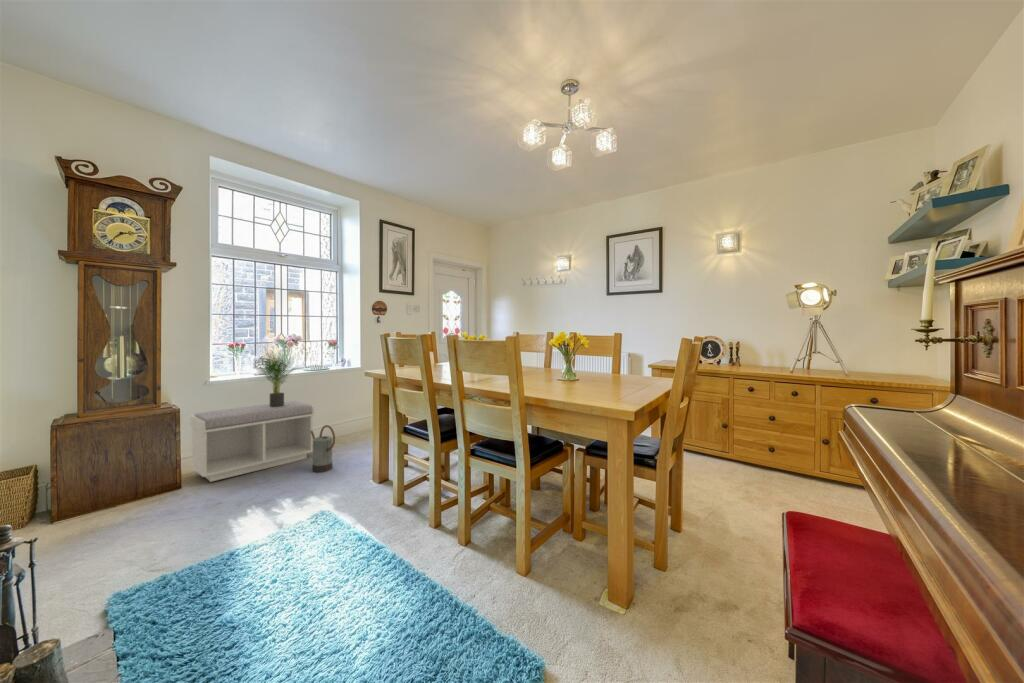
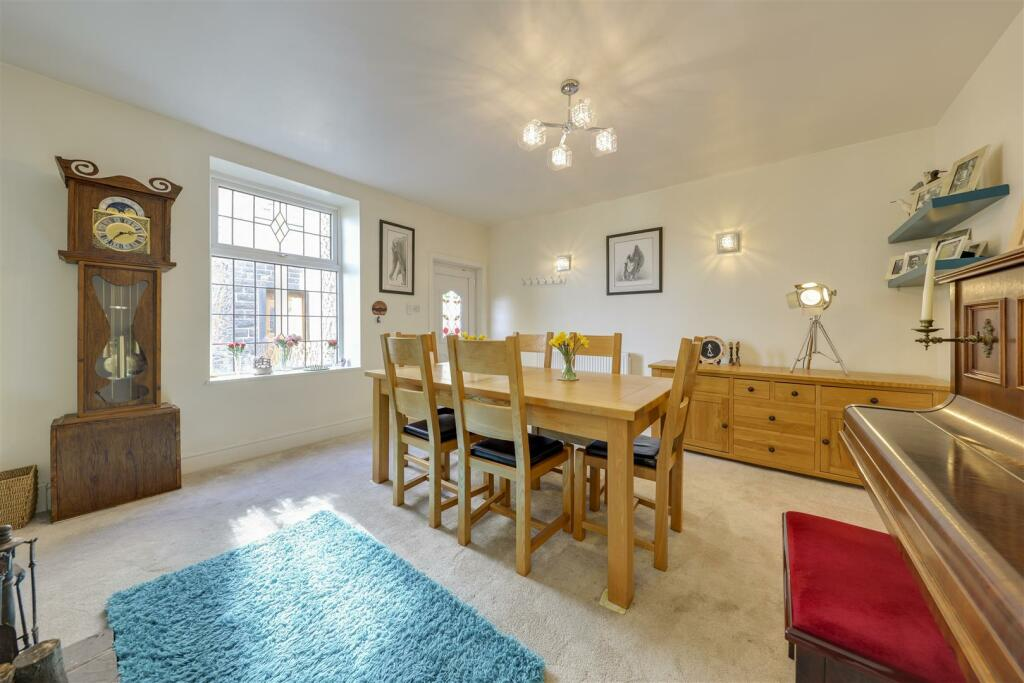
- potted plant (280, 374)
- bench (256, 436)
- watering can (322, 446)
